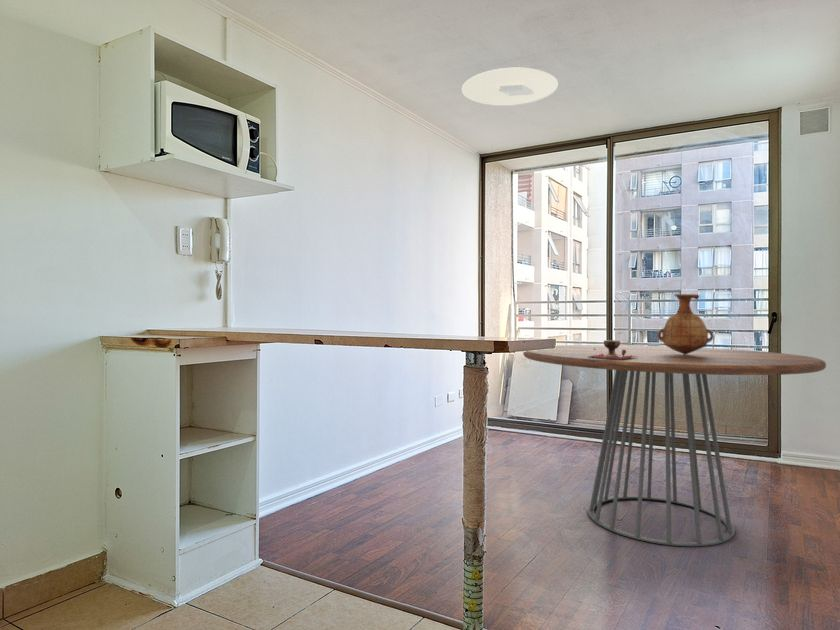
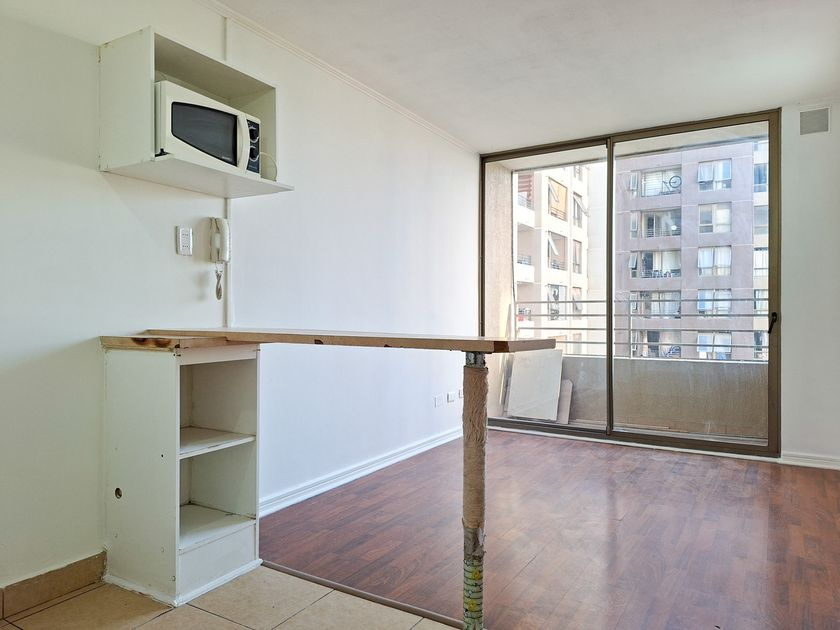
- decorative bowl (613, 348)
- ceiling light (509, 83)
- vase (684, 323)
- dining table (665, 435)
